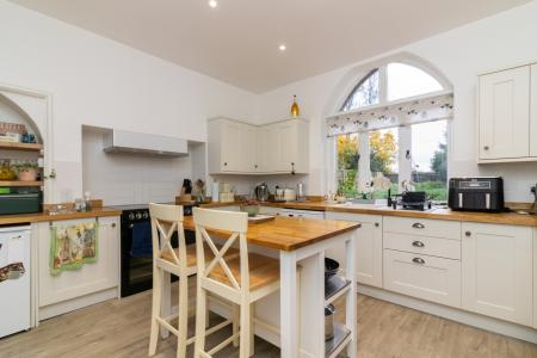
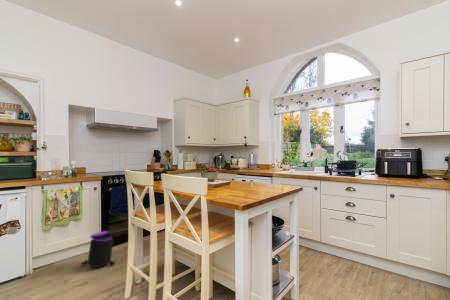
+ trash can (99, 248)
